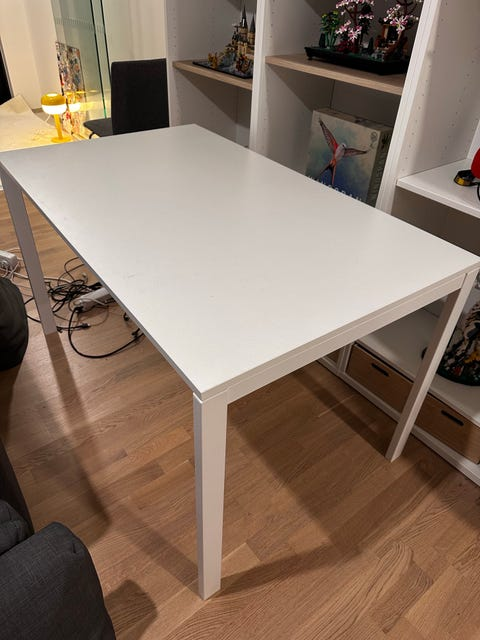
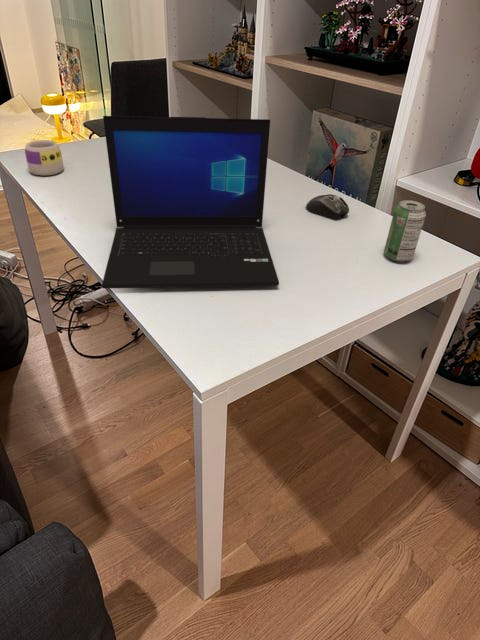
+ beverage can (404, 231)
+ computer mouse (327, 204)
+ laptop (190, 200)
+ mug (43, 156)
